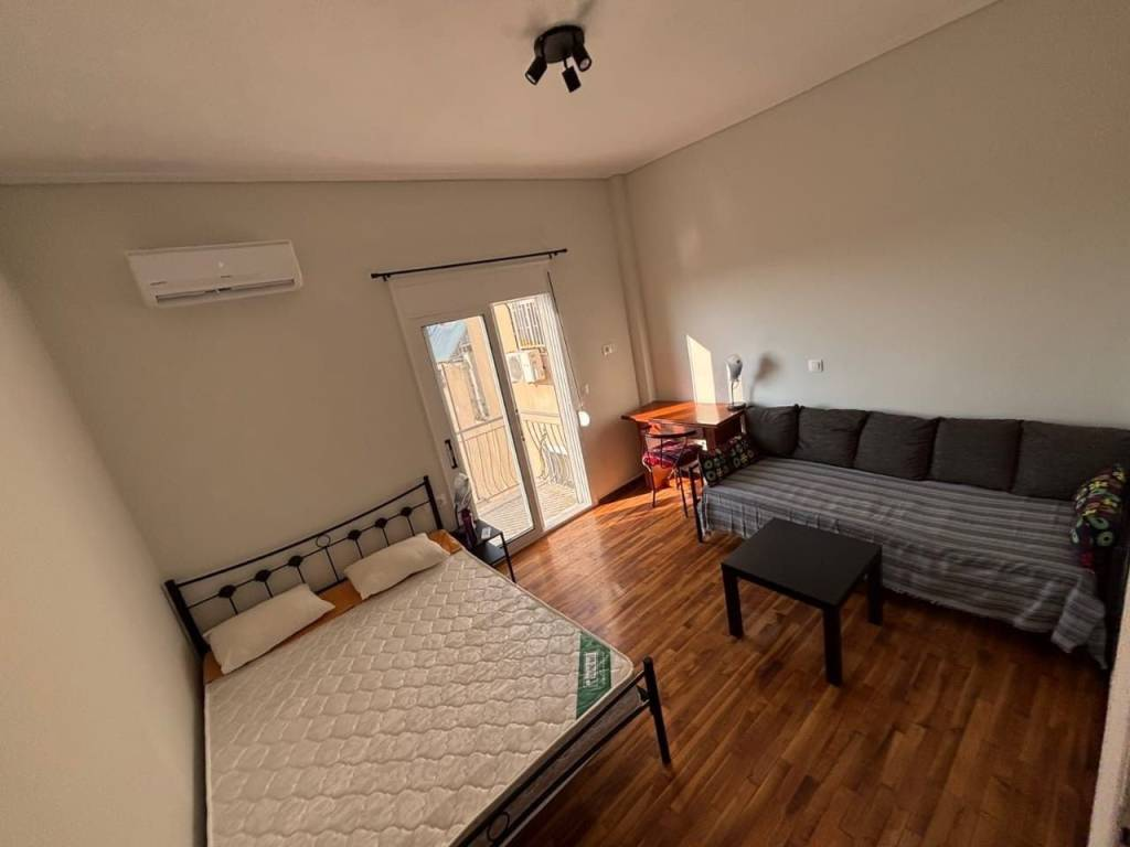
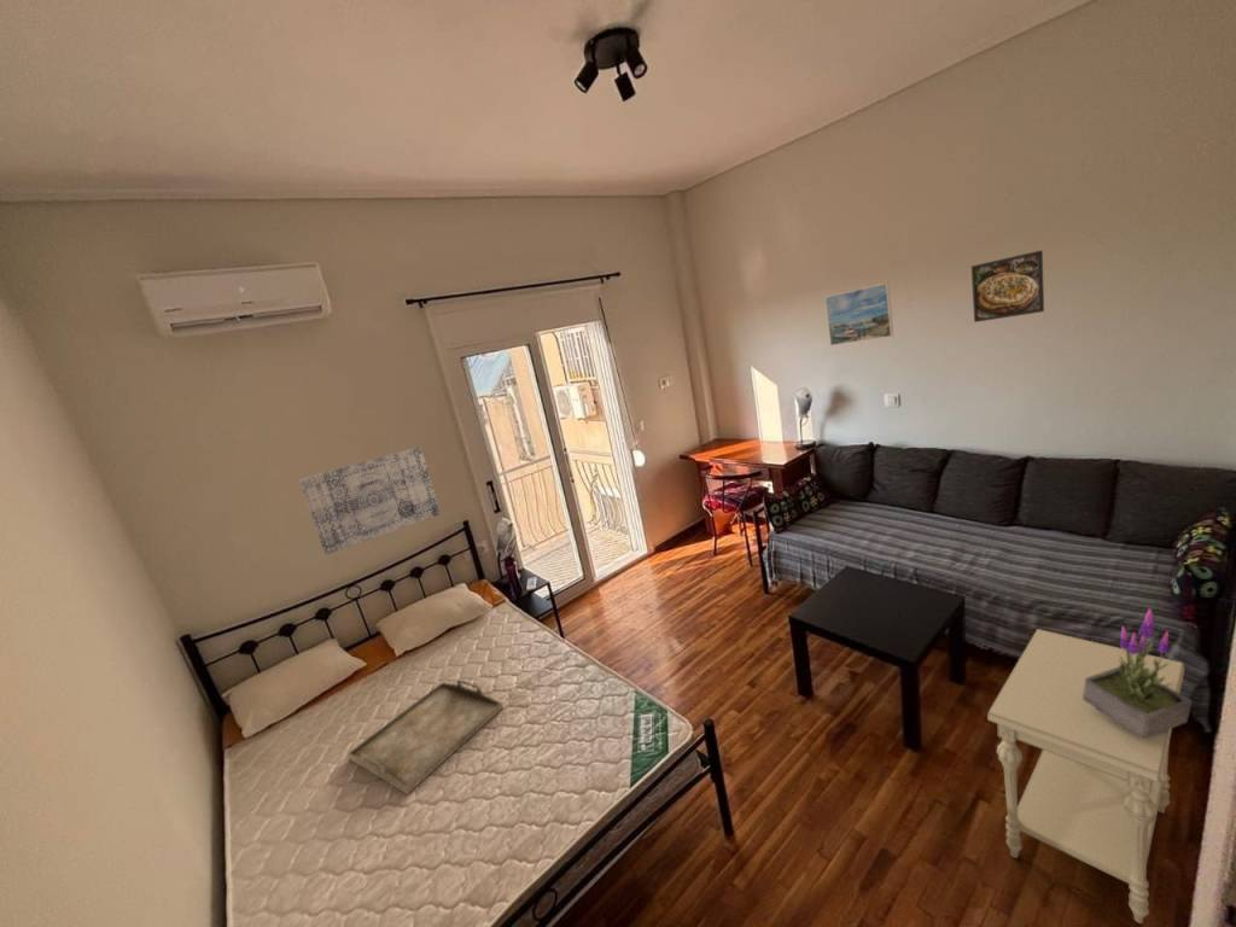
+ wall art (374, 497)
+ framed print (857, 315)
+ serving tray (425, 724)
+ side table (1088, 762)
+ potted plant (1131, 663)
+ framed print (1005, 287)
